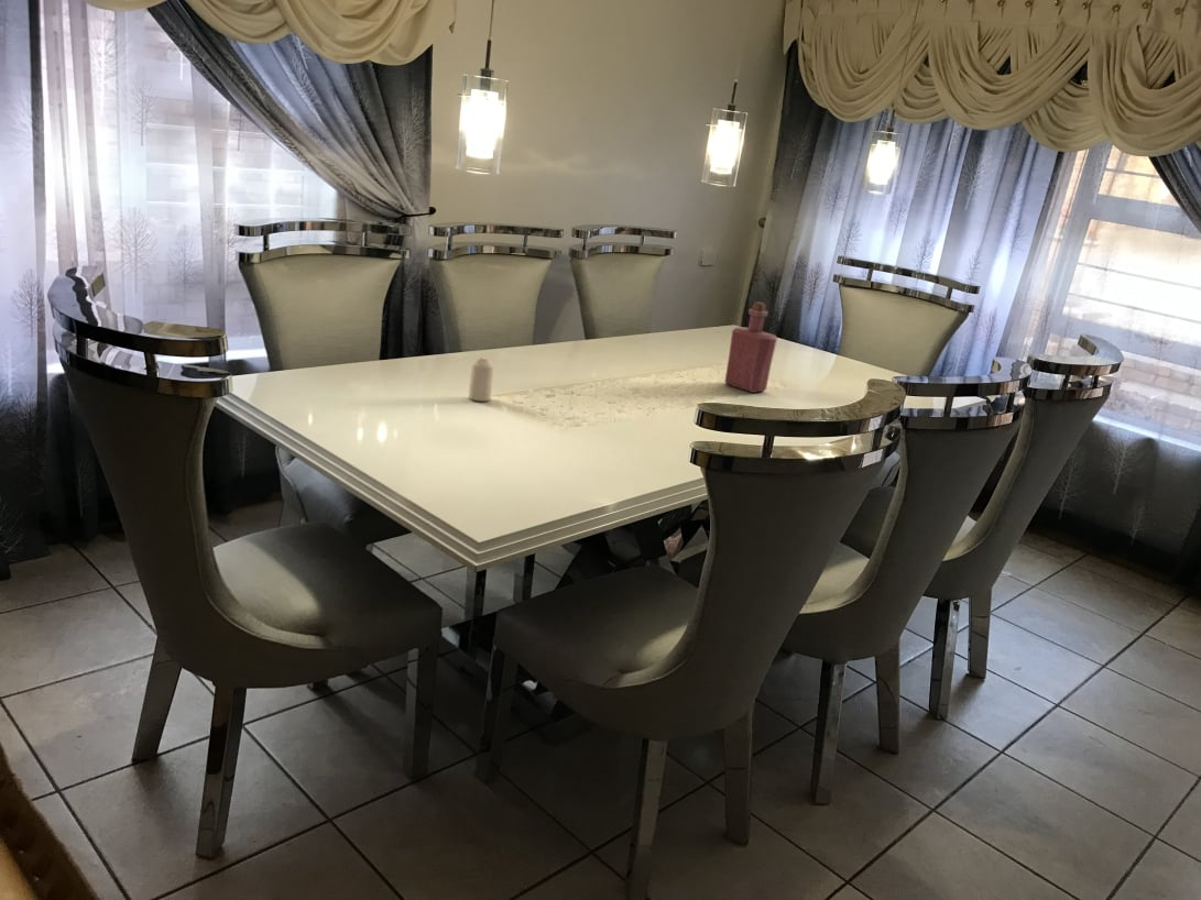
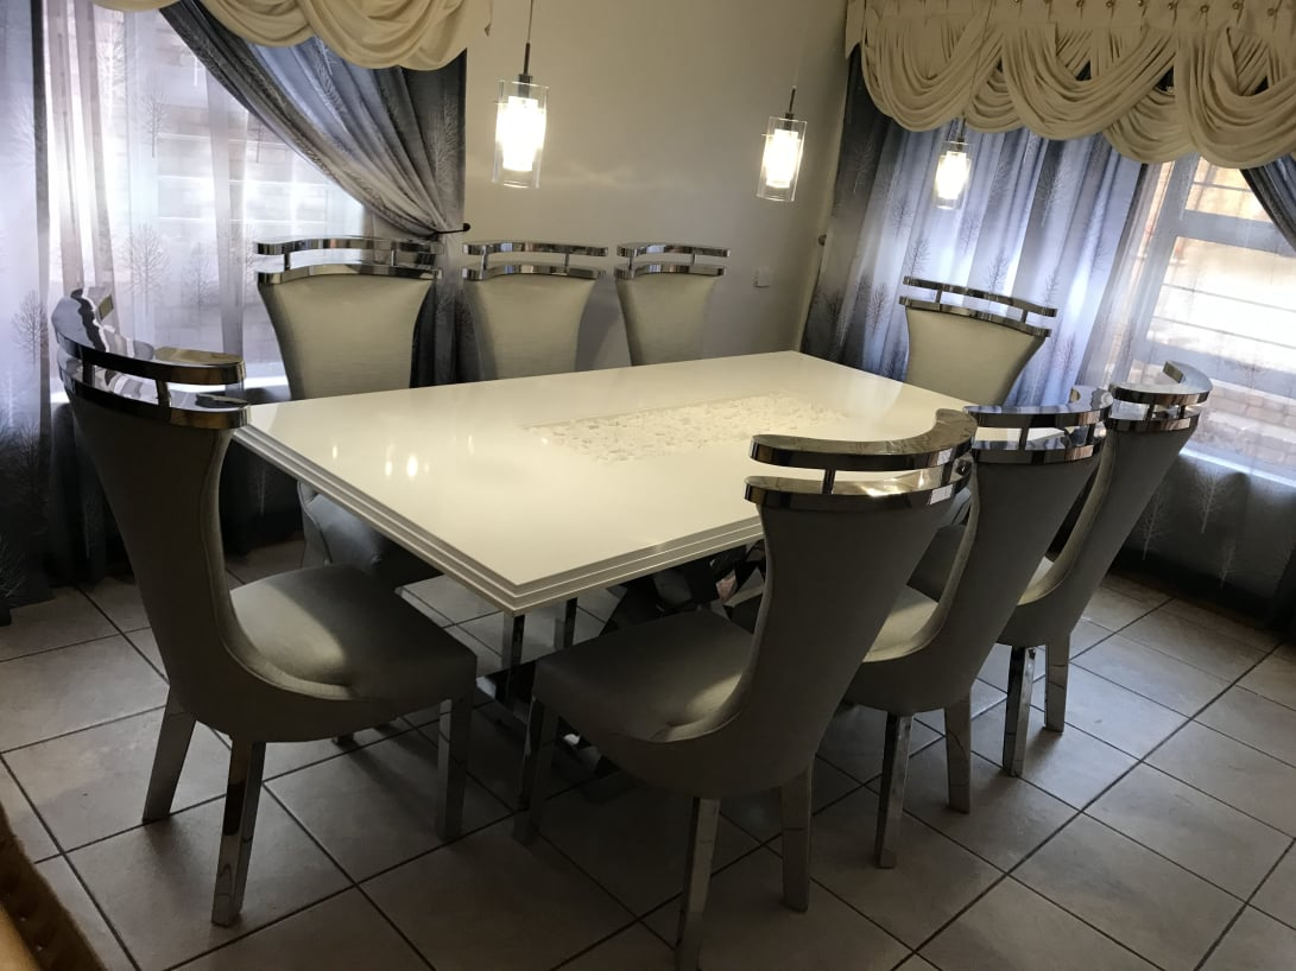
- candle (481, 378)
- bottle (752, 345)
